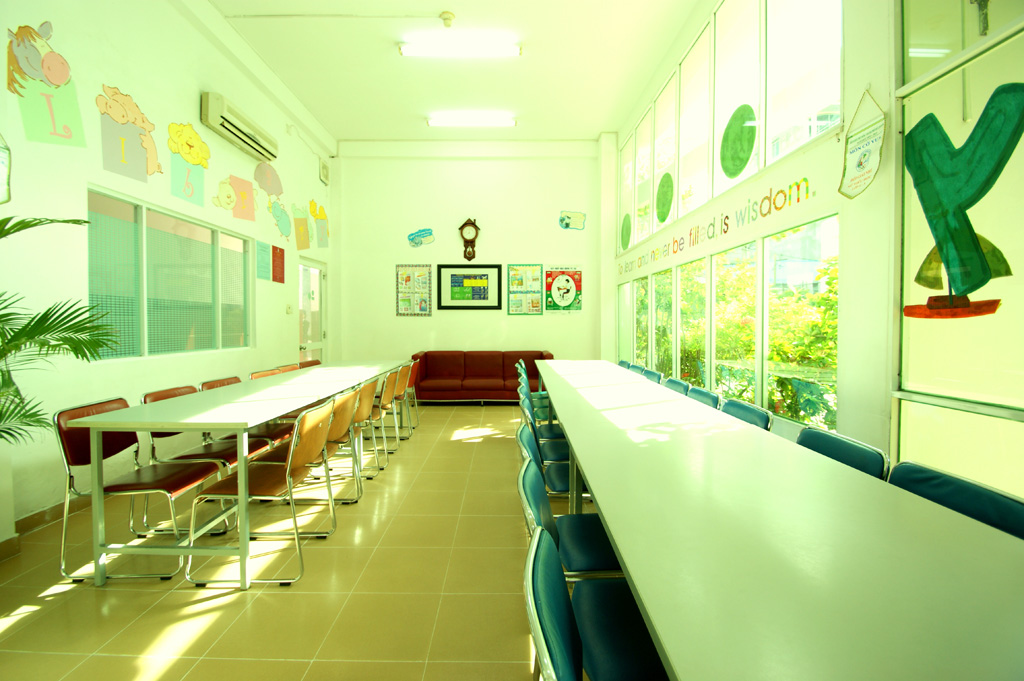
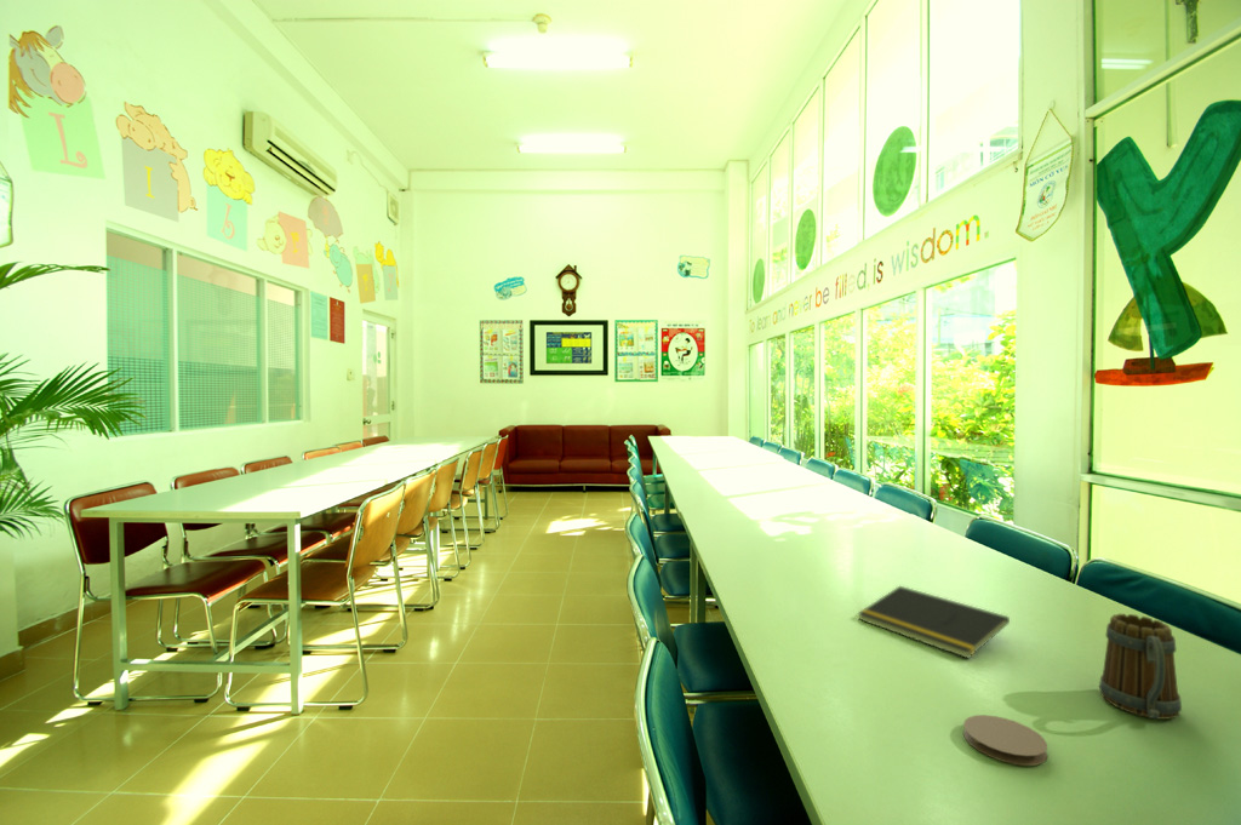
+ notepad (930, 618)
+ mug (1144, 668)
+ coaster (1003, 738)
